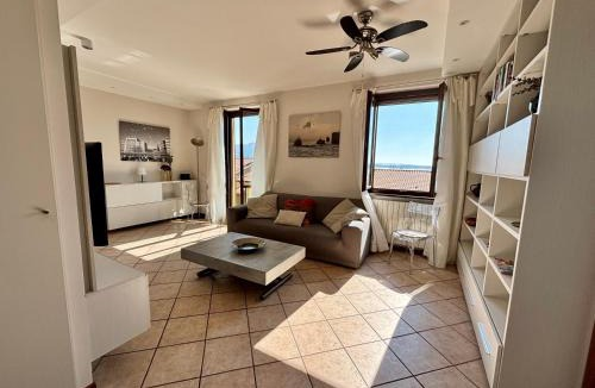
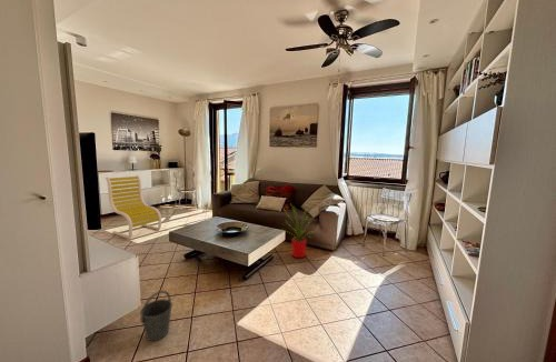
+ bucket (157, 313)
+ lounge chair (135, 204)
+ house plant (299, 229)
